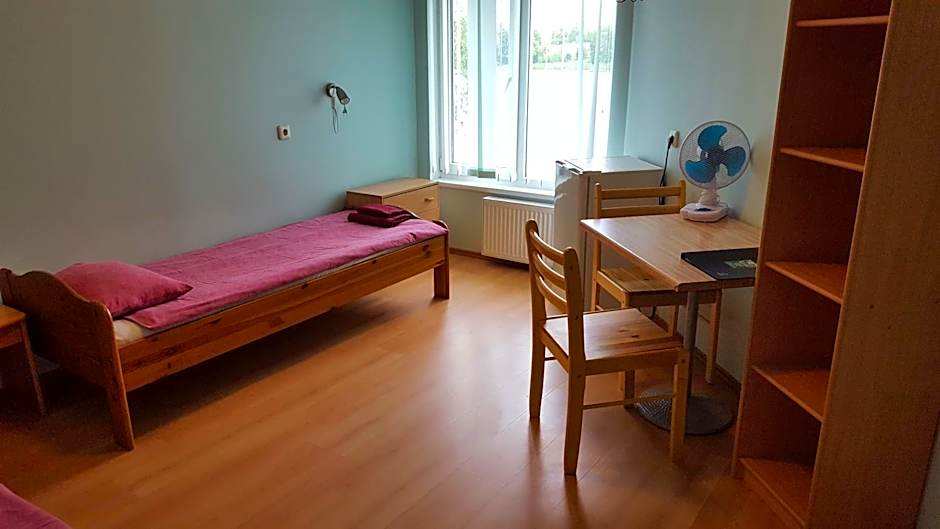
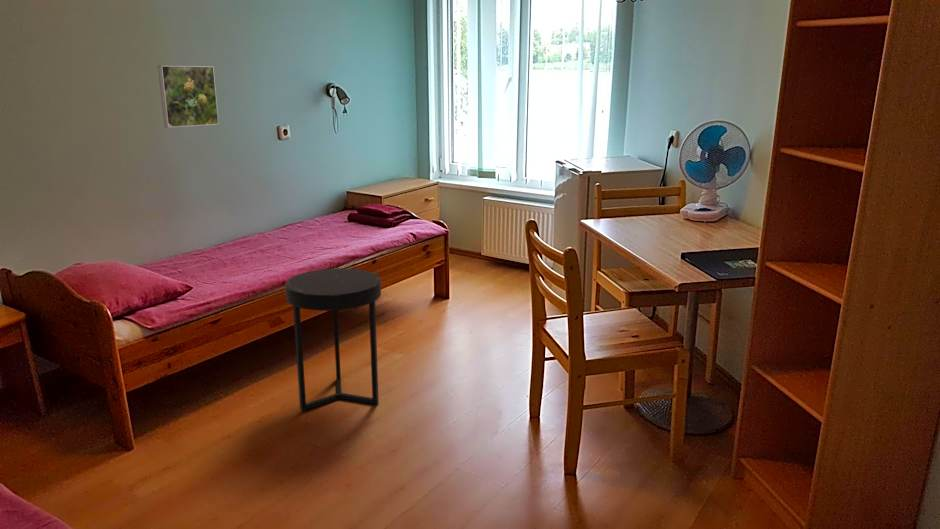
+ side table (336, 340)
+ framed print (189, 96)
